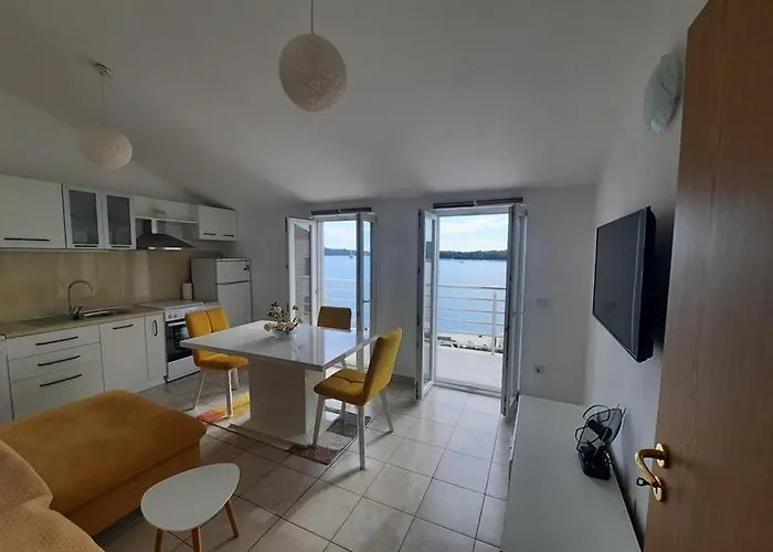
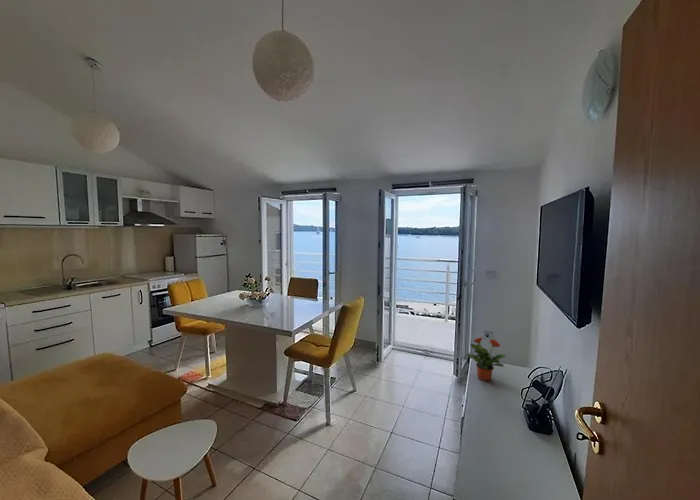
+ potted plant (485, 357)
